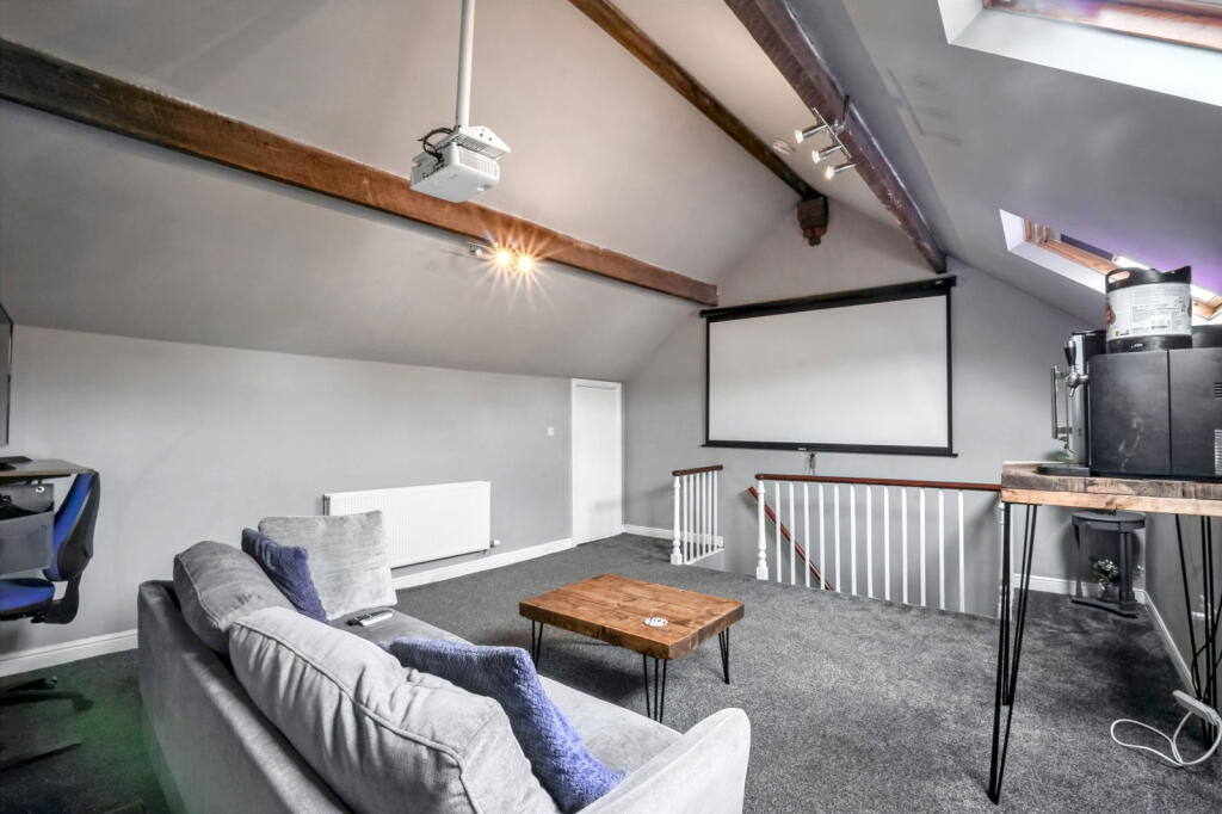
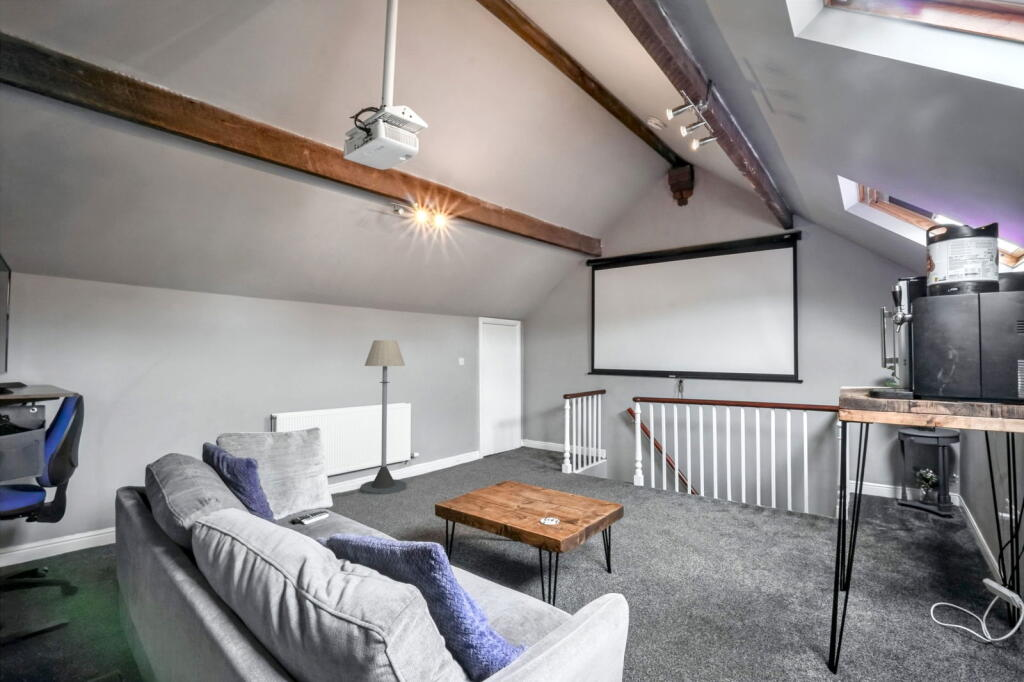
+ floor lamp (384, 413)
